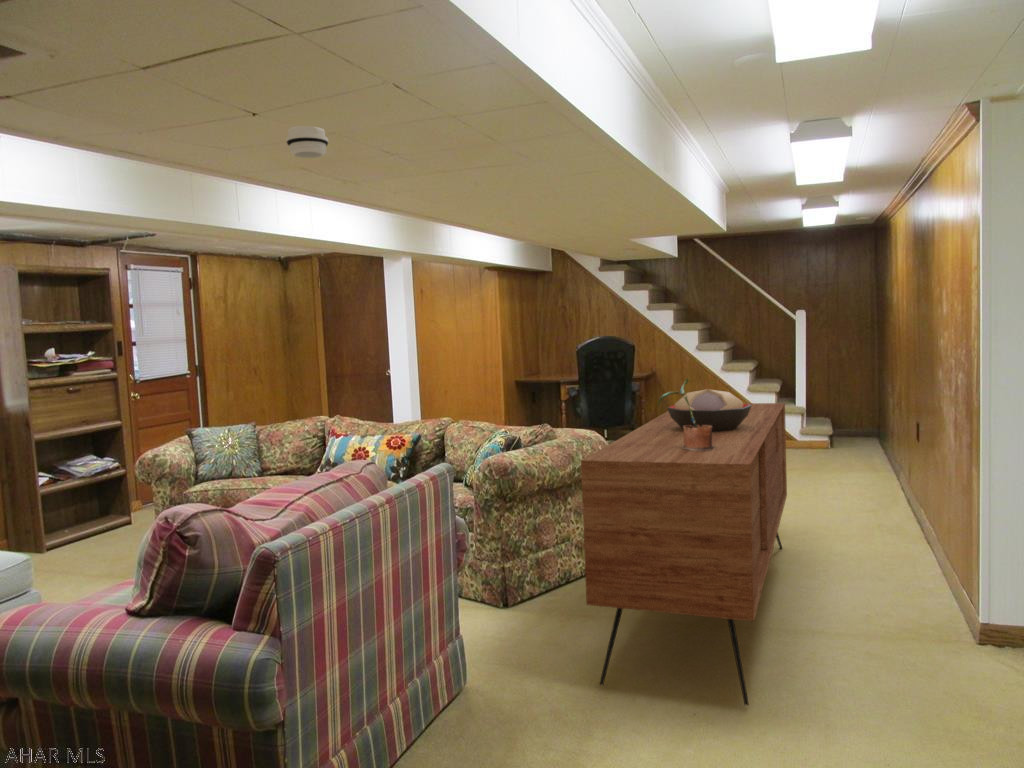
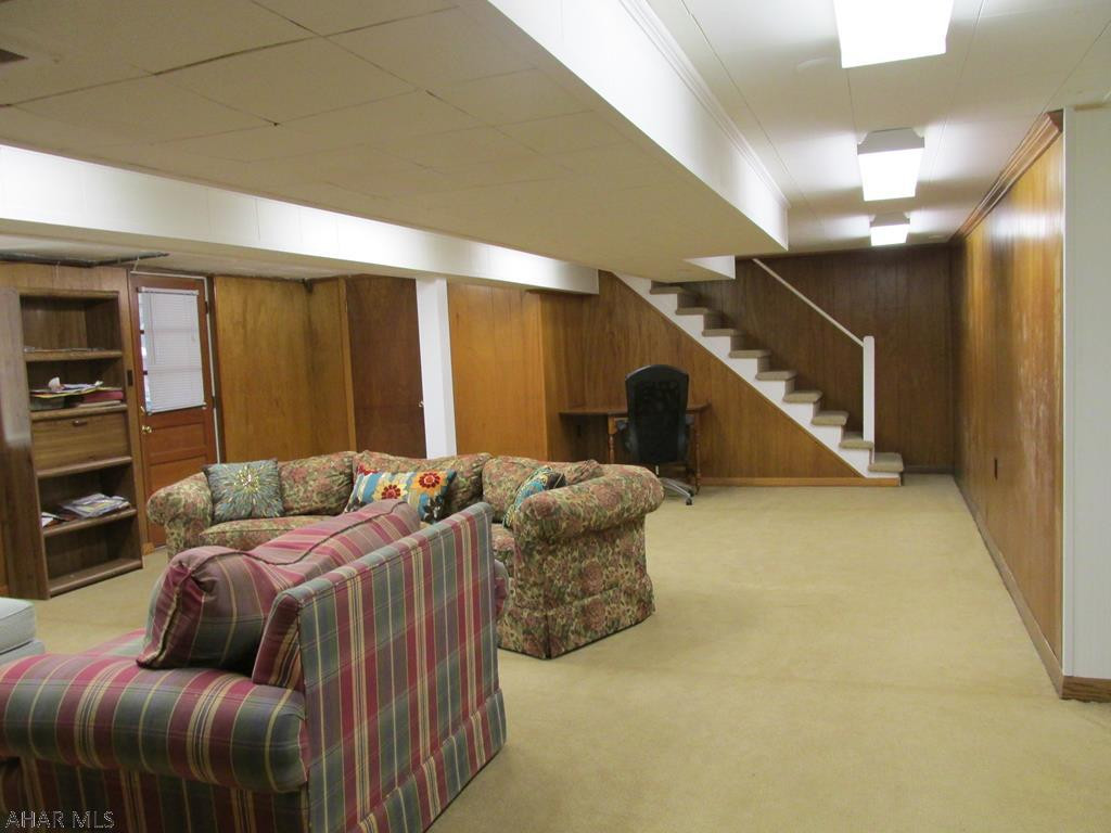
- smoke detector (307, 142)
- decorative bowl (708, 408)
- sideboard (708, 515)
- potted plant (690, 412)
